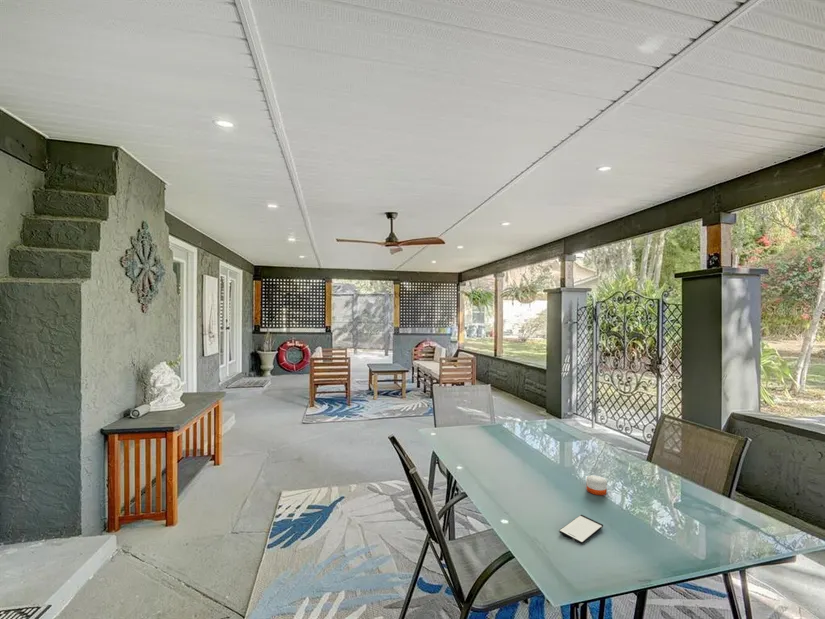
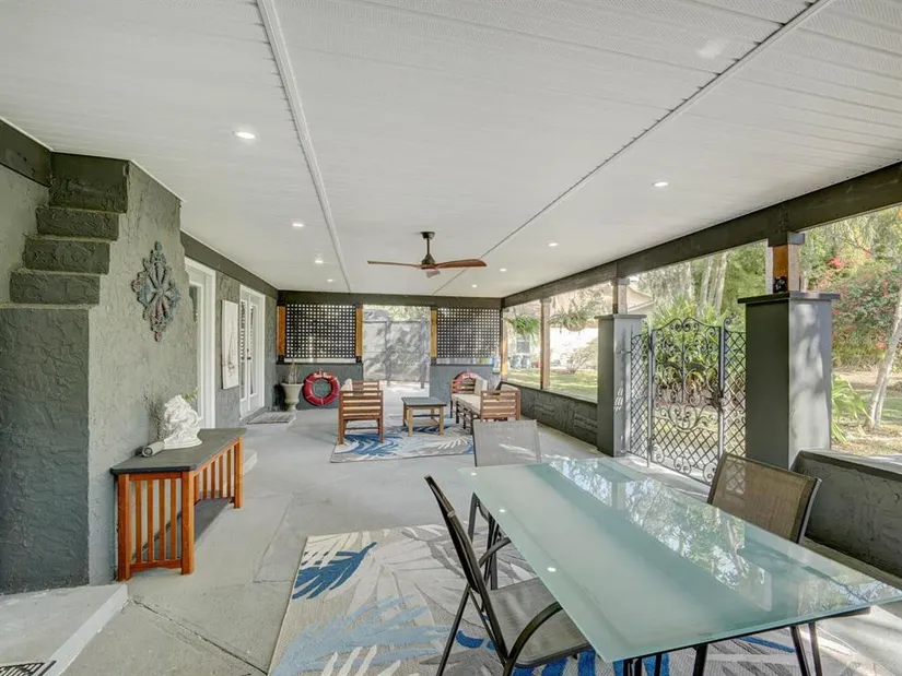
- smartphone (581, 528)
- candle (596, 478)
